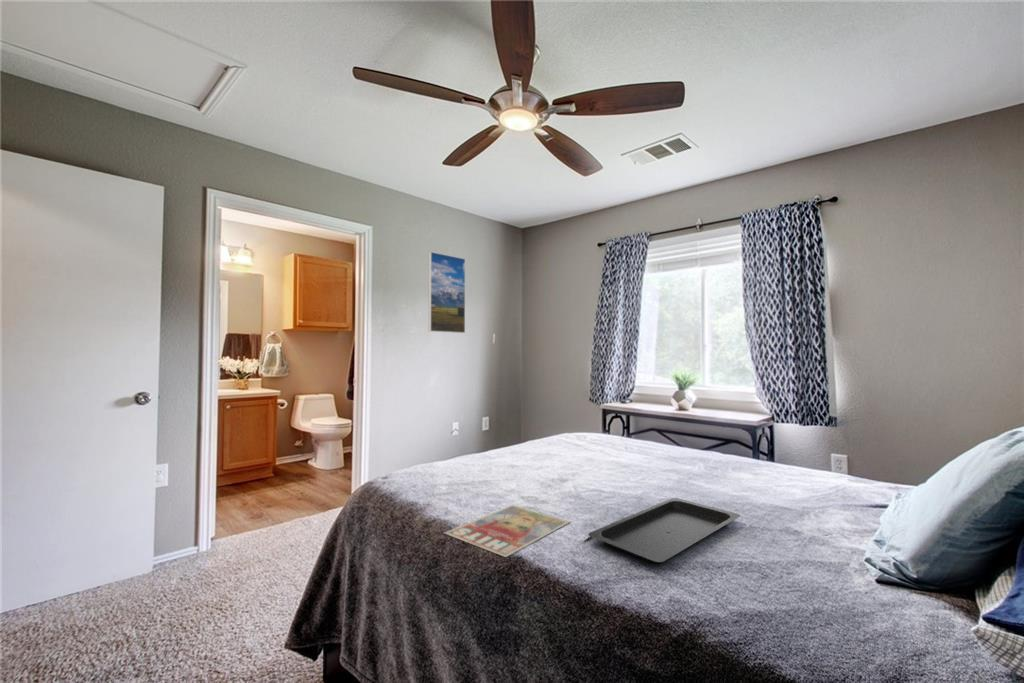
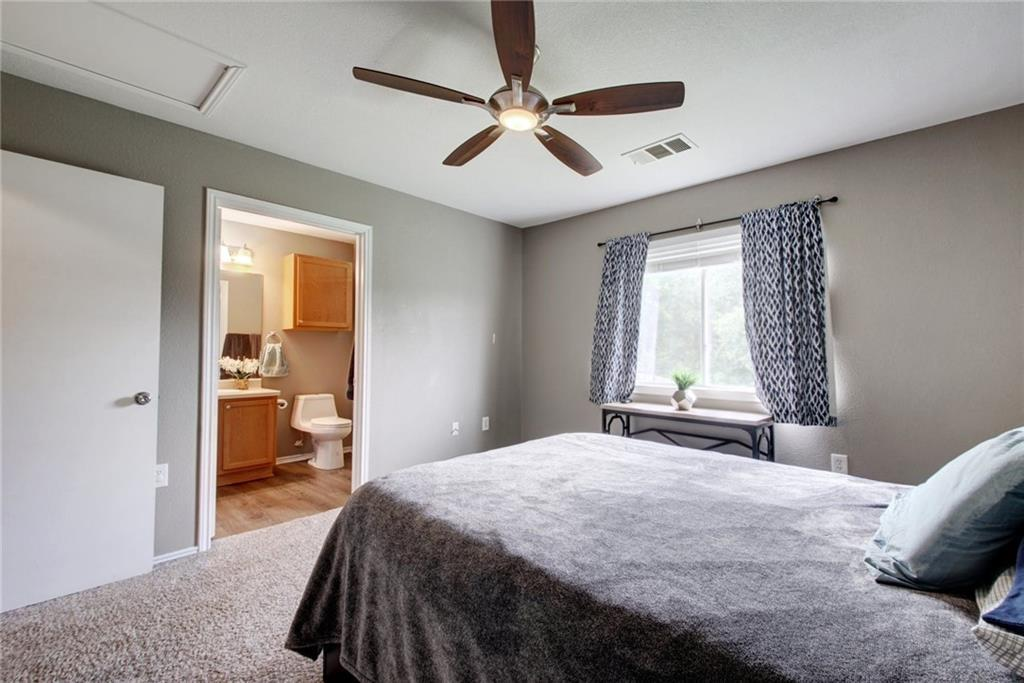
- magazine (509, 527)
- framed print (447, 293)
- serving tray (668, 528)
